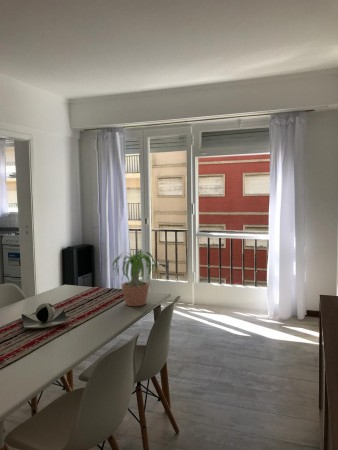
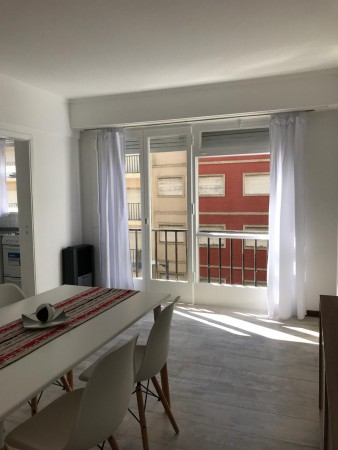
- potted plant (132, 277)
